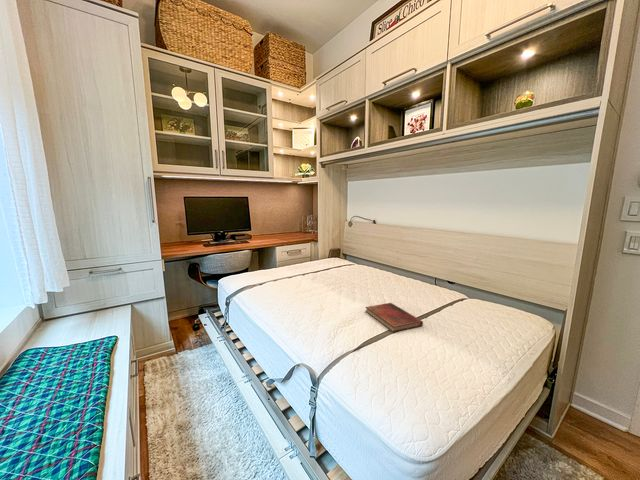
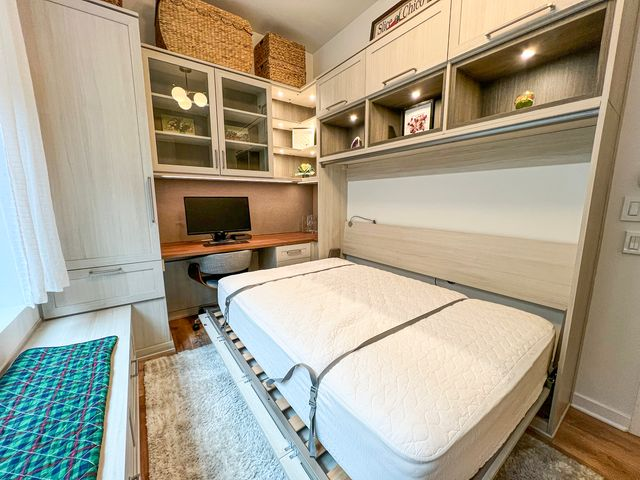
- diary (392, 315)
